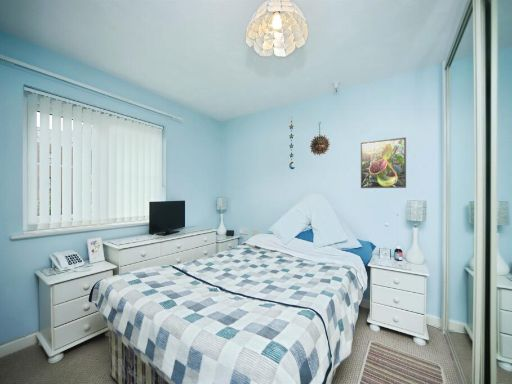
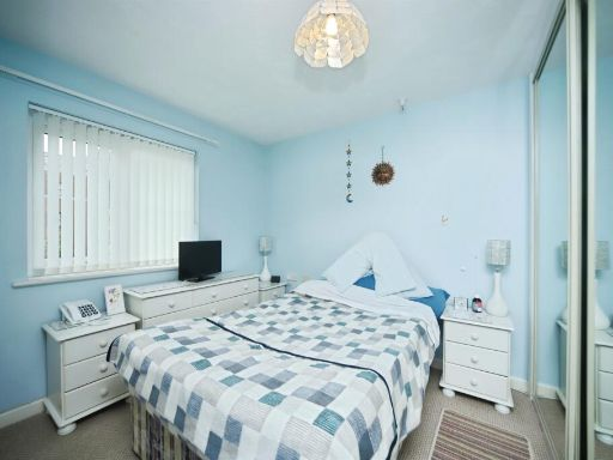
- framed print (382, 164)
